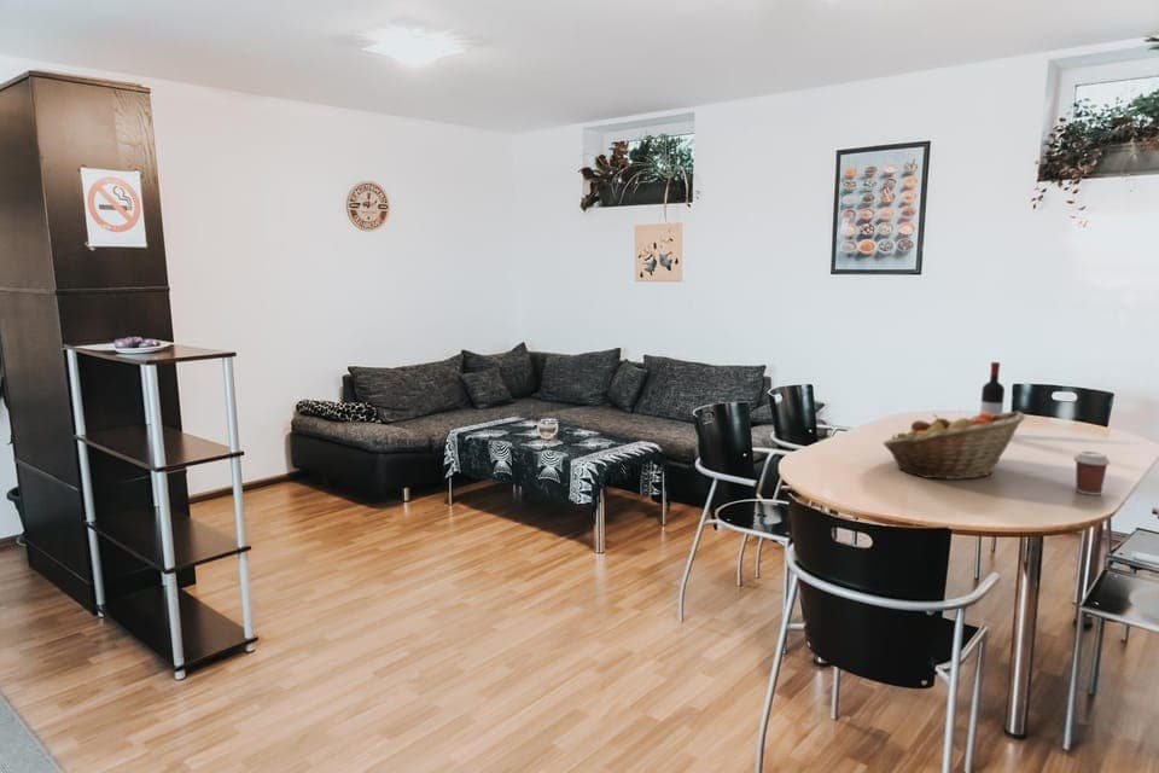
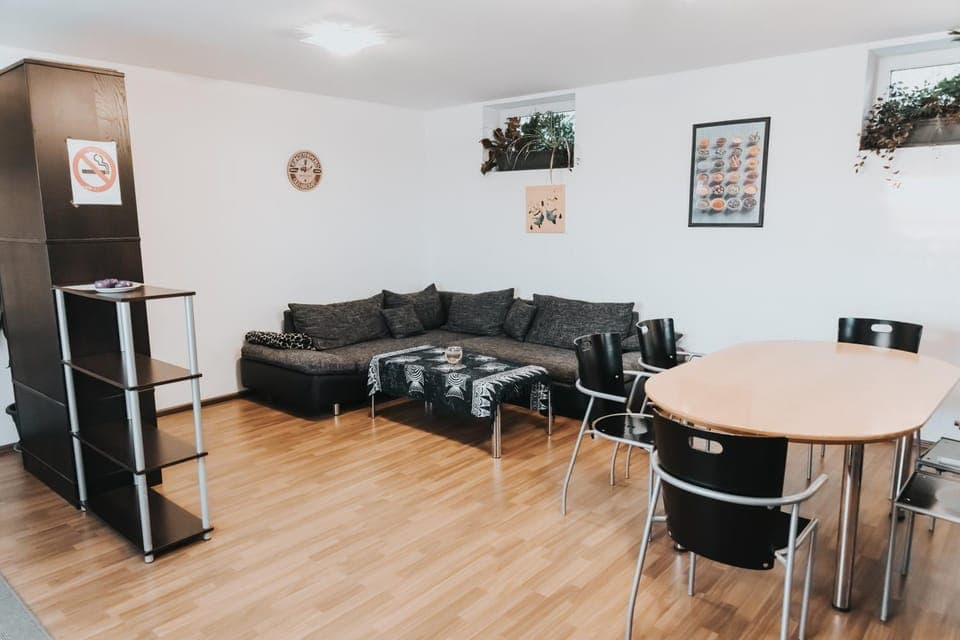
- fruit basket (953, 438)
- coffee cup (1090, 472)
- wine bottle (992, 399)
